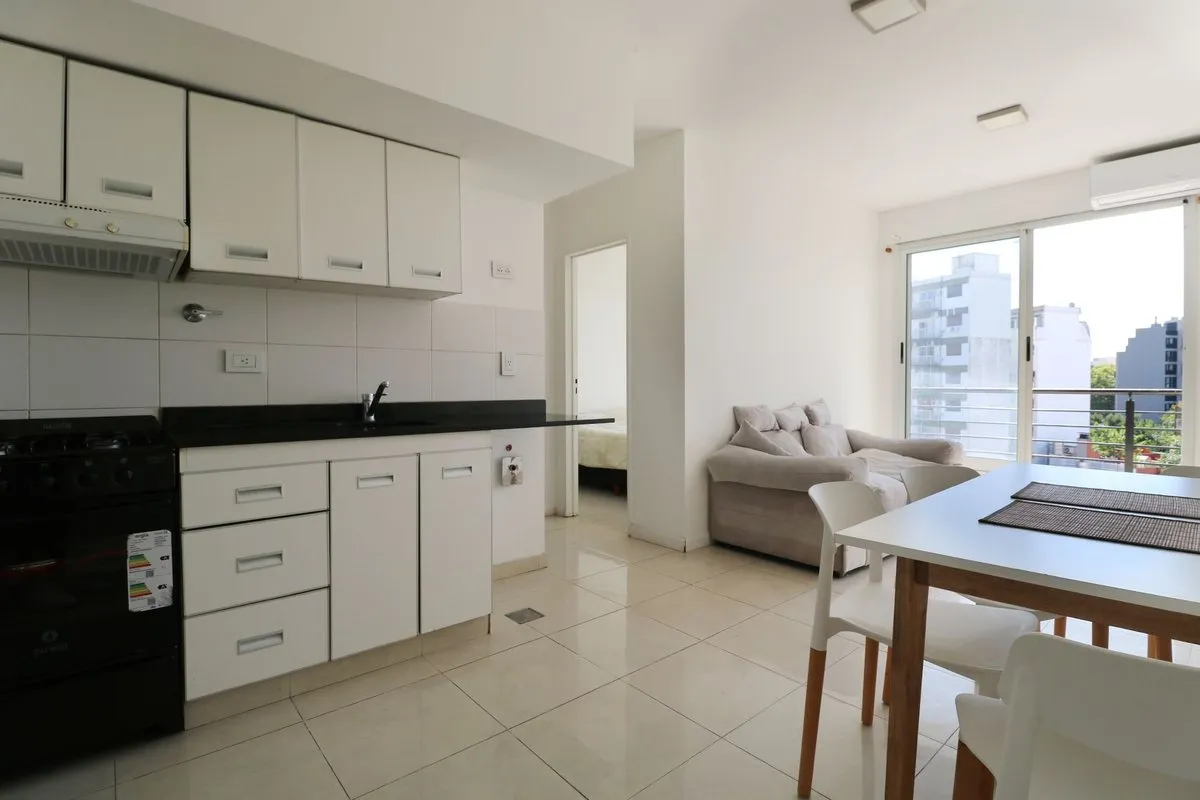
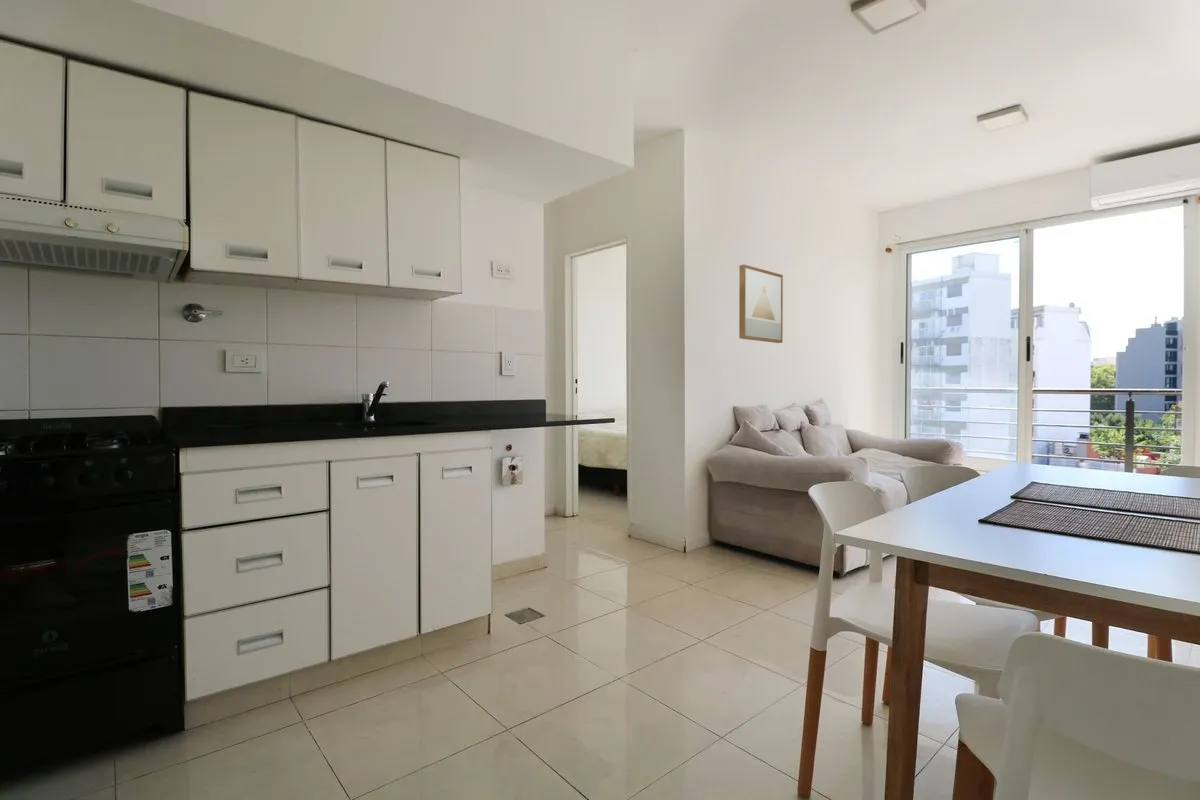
+ wall art (761, 305)
